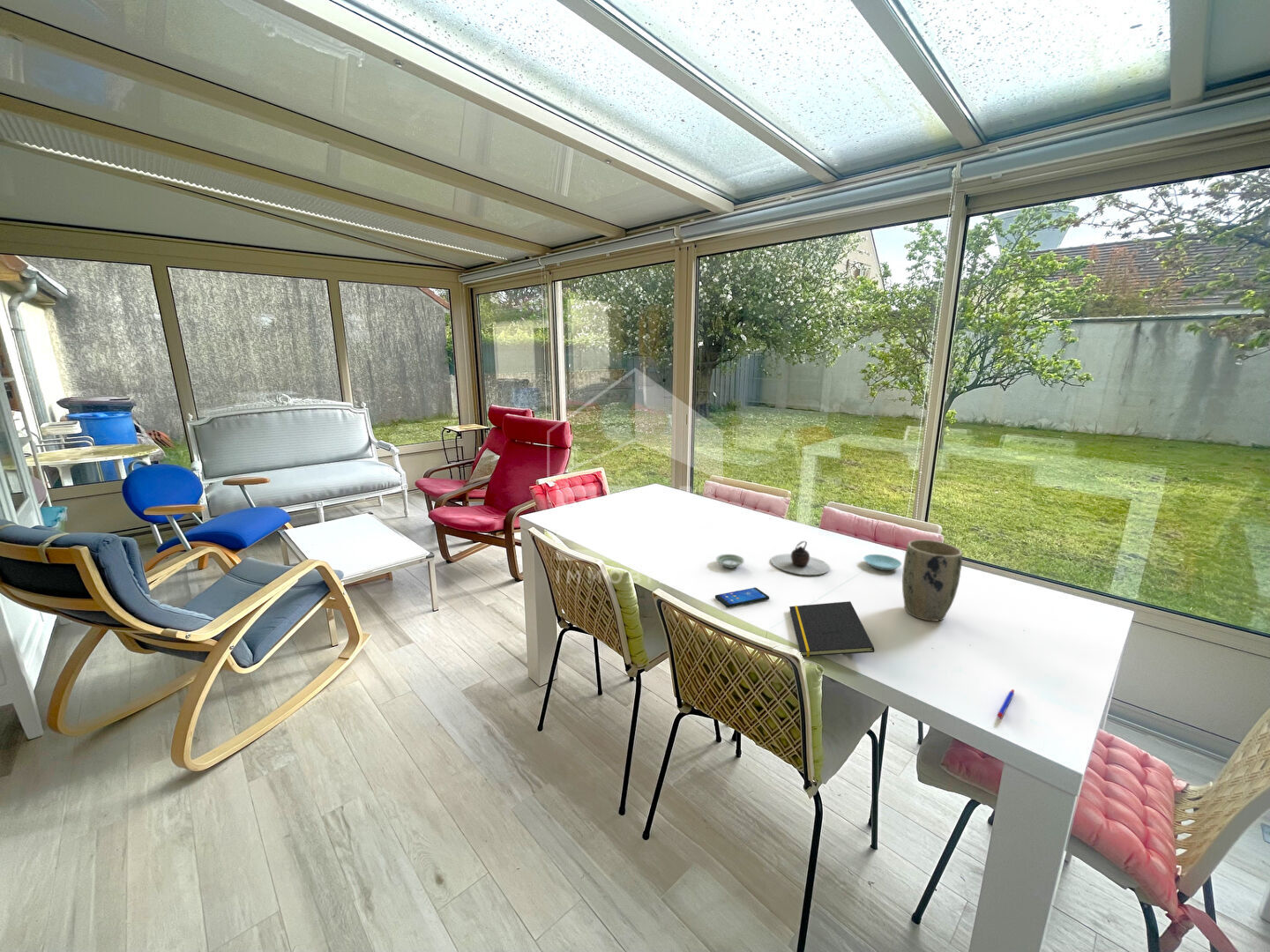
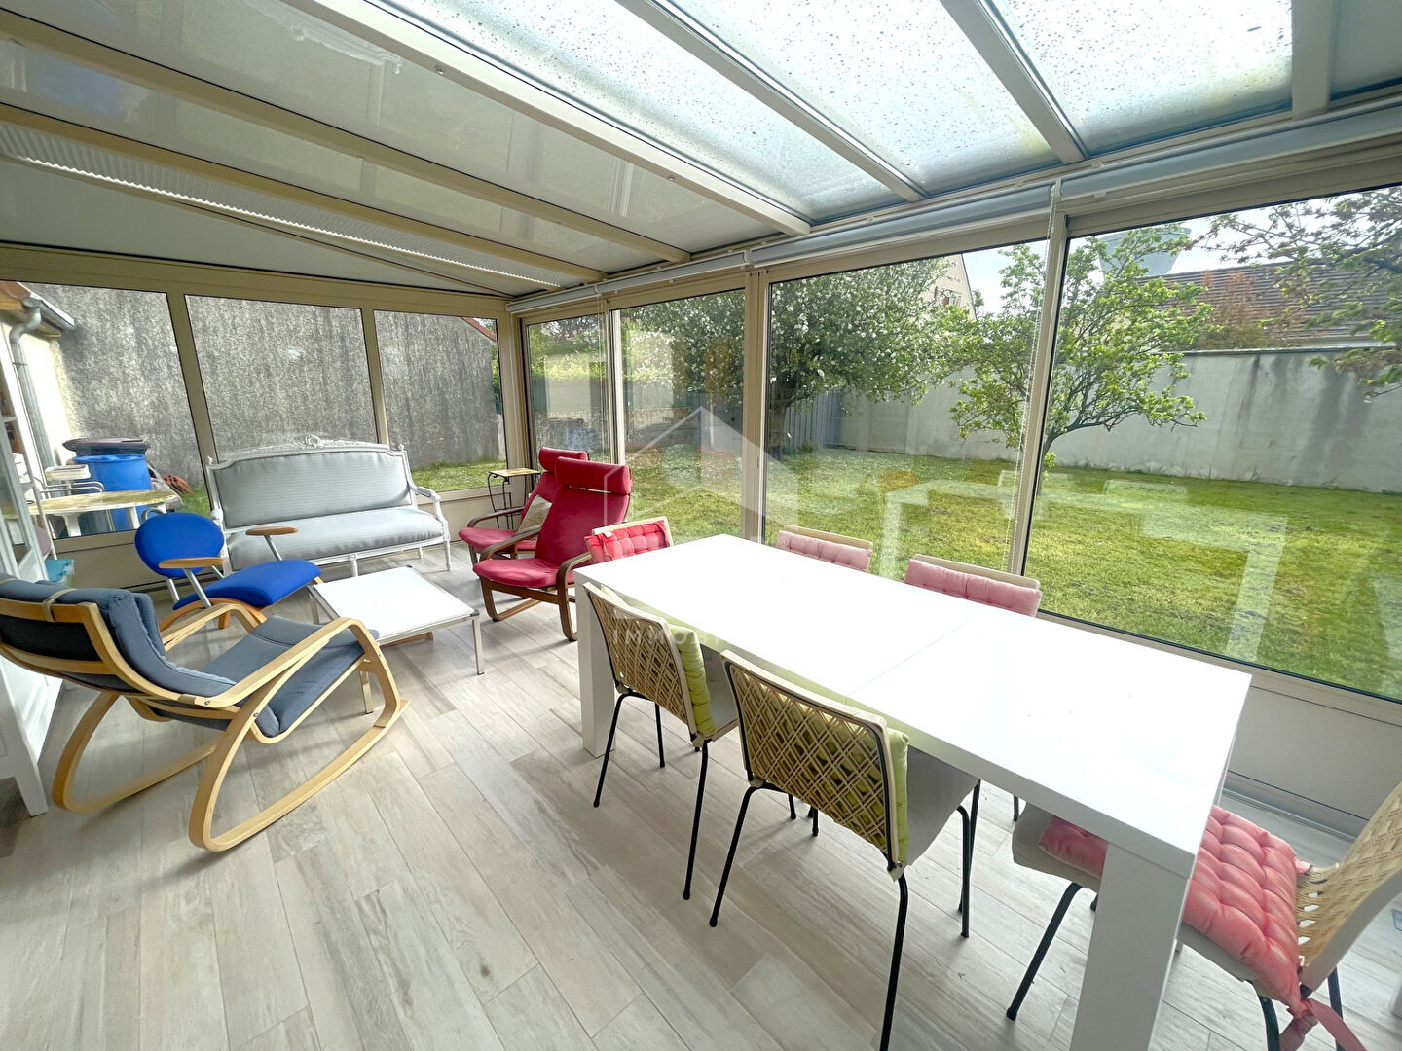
- smartphone (742, 597)
- pen (1006, 703)
- notepad (827, 627)
- teapot (800, 552)
- saucer (882, 563)
- saucer (729, 562)
- plant pot (929, 580)
